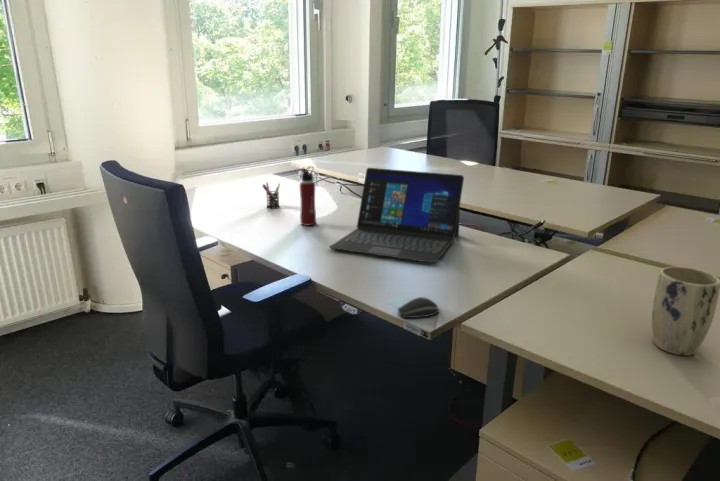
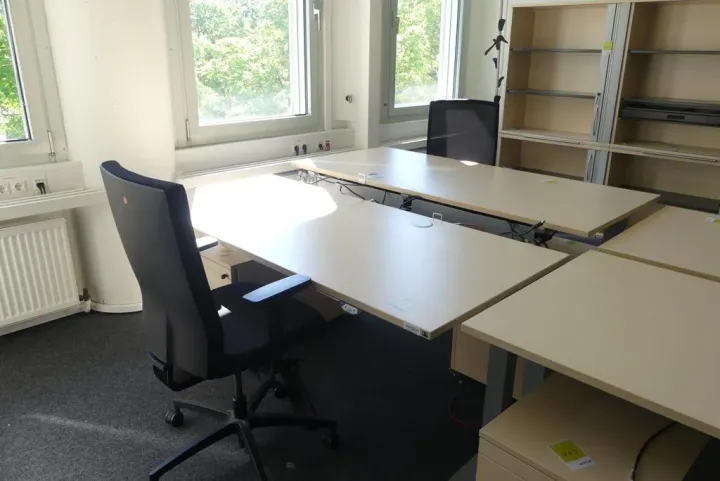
- computer mouse (418, 306)
- water bottle (307, 195)
- plant pot (682, 311)
- pen holder (272, 194)
- laptop (398, 210)
